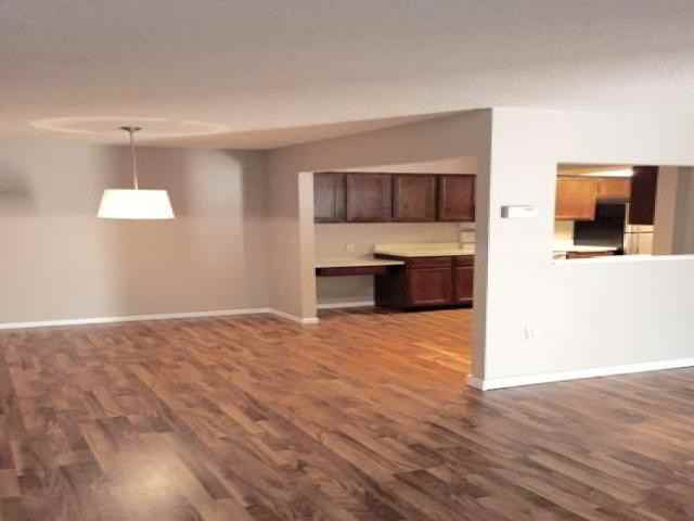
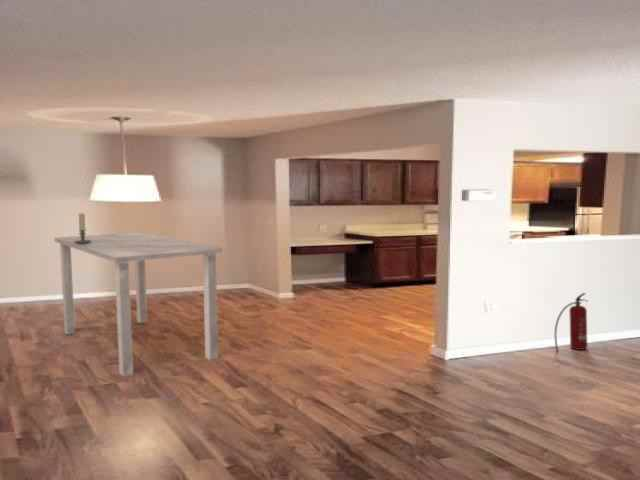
+ fire extinguisher (571, 322)
+ dining table (136, 294)
+ candle holder (82, 228)
